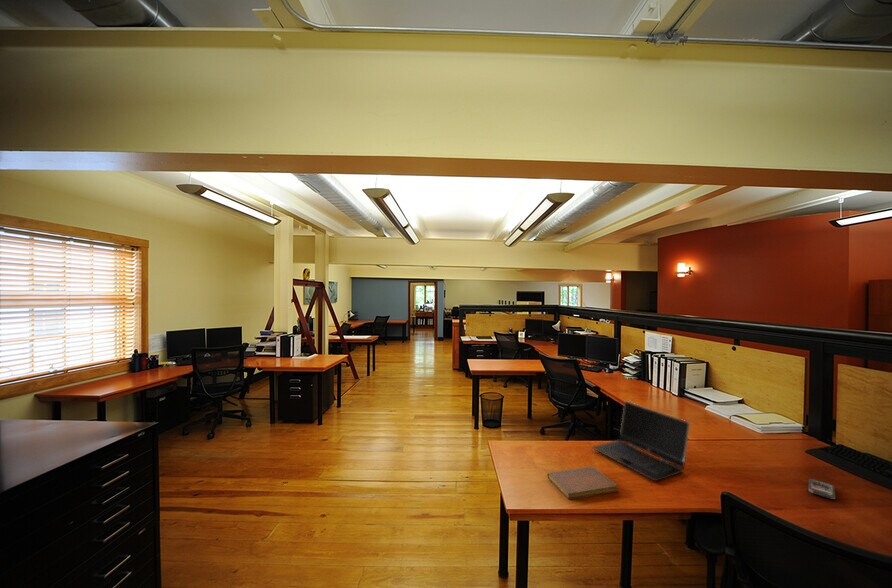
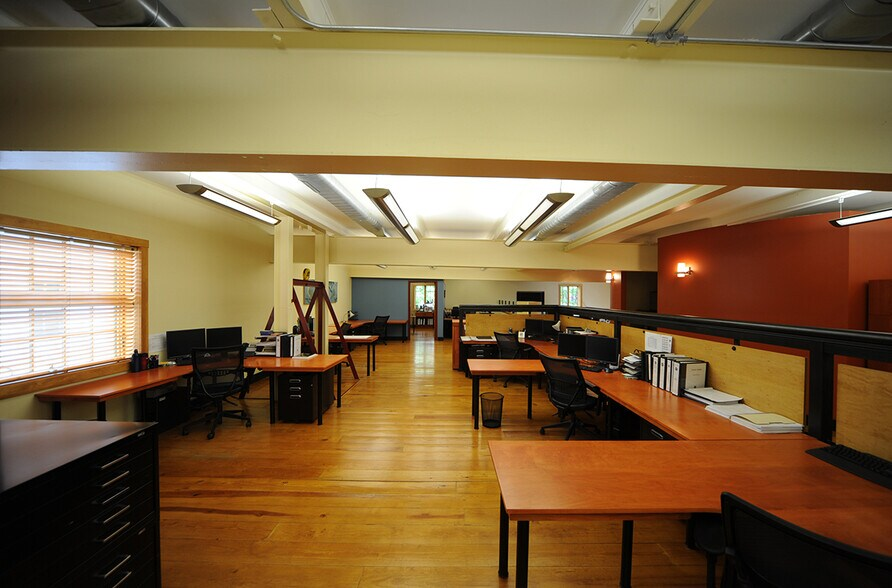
- smartphone (821, 488)
- laptop computer (637, 436)
- notebook (581, 481)
